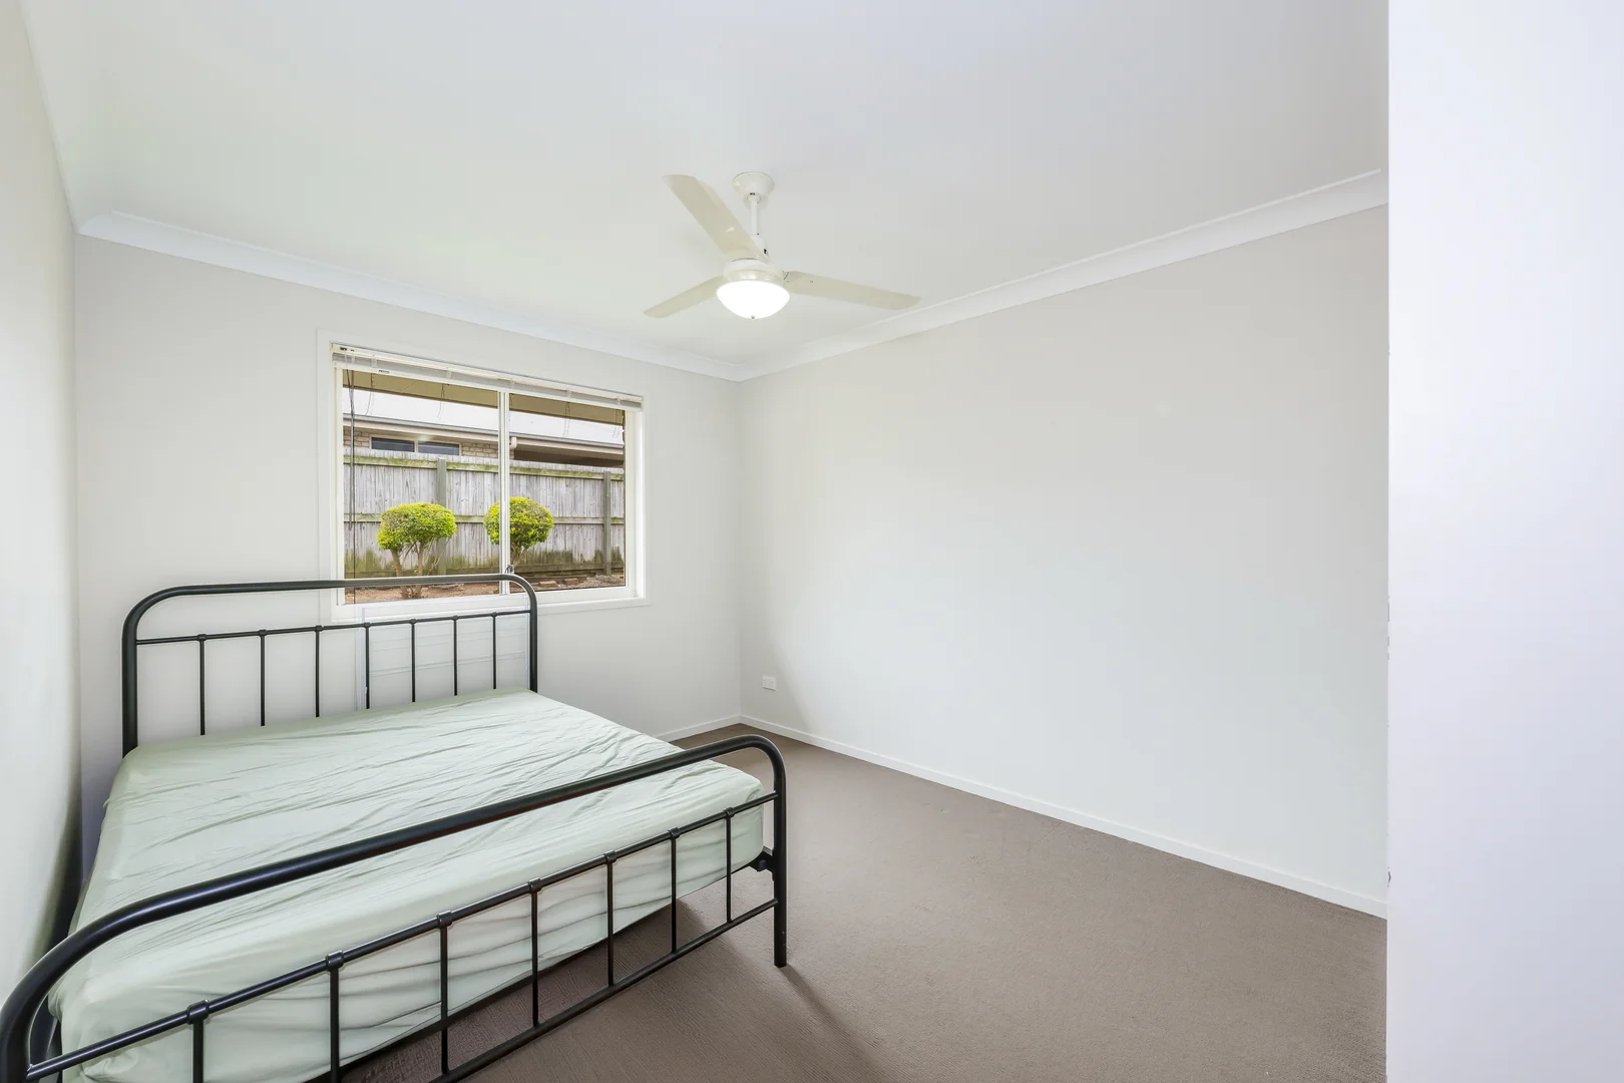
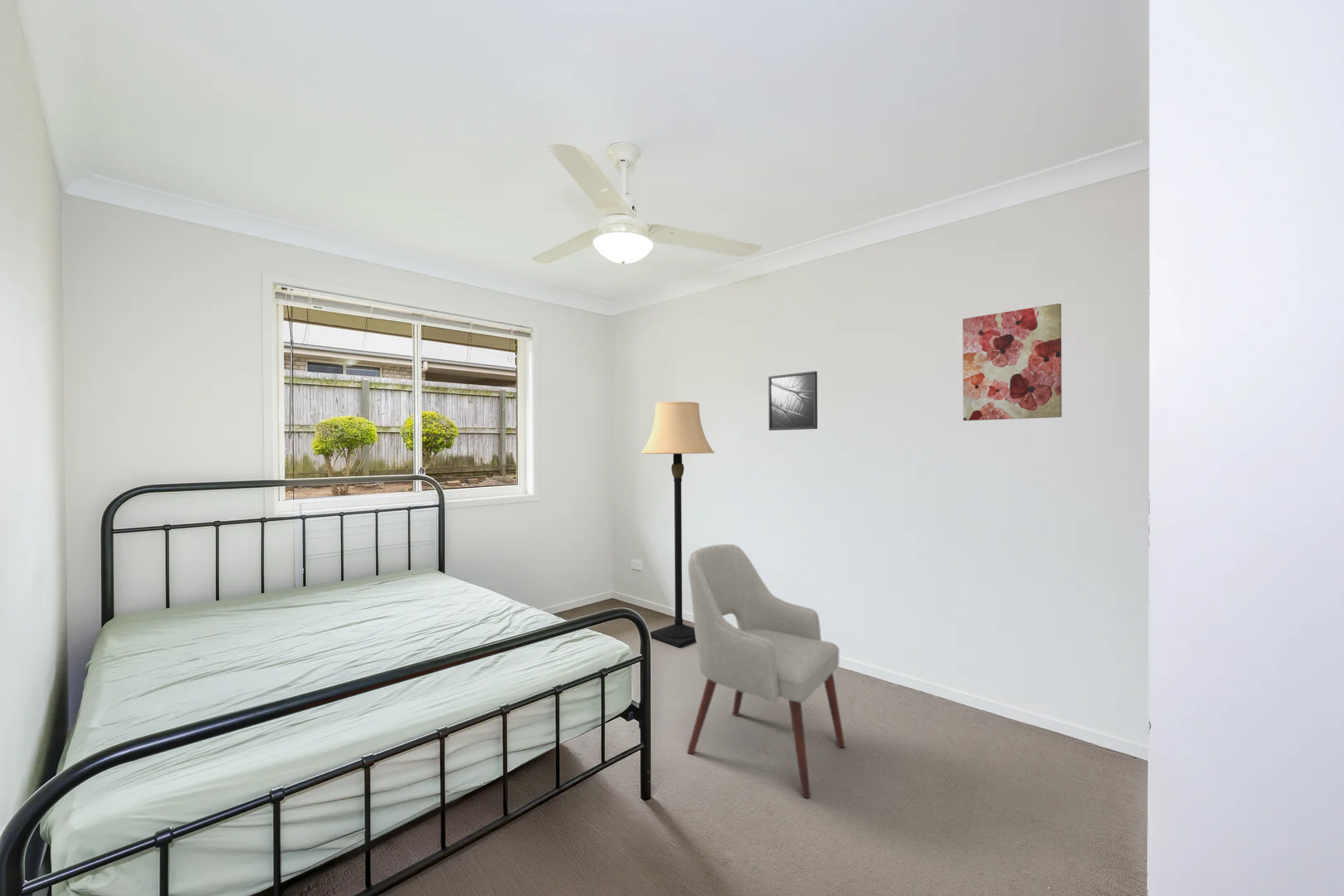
+ chair (760, 650)
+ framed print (791, 402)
+ lamp (678, 519)
+ wall art (1009, 365)
